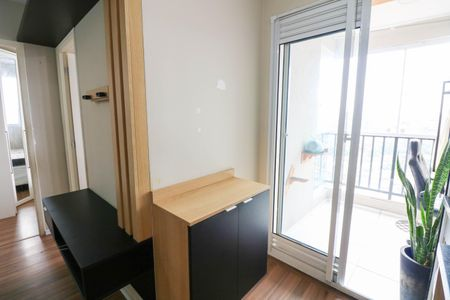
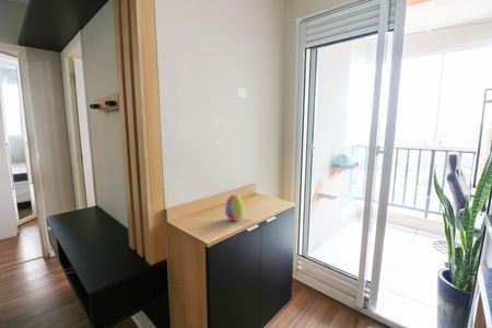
+ decorative egg (234, 207)
